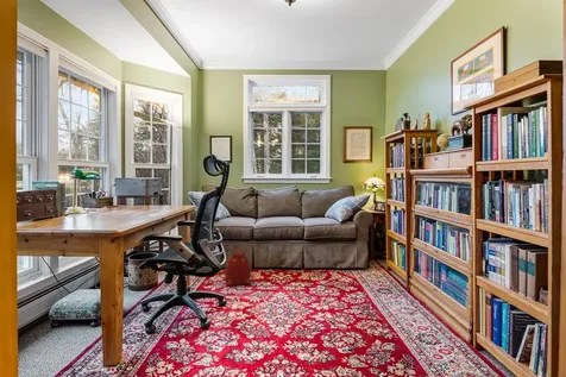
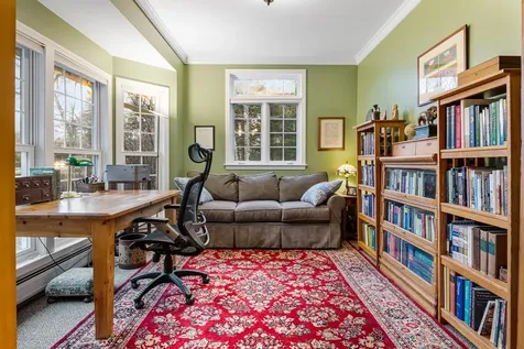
- backpack (238, 265)
